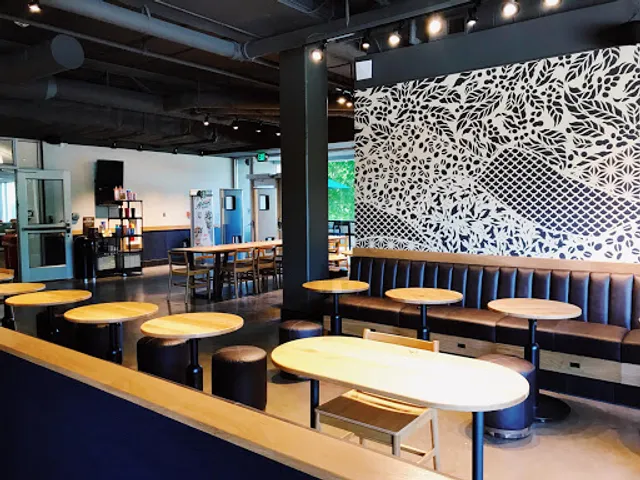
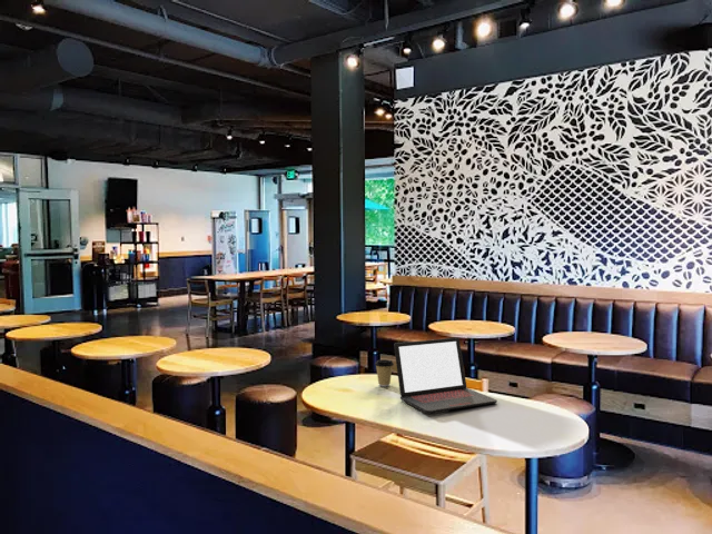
+ coffee cup (384, 373)
+ laptop (444, 373)
